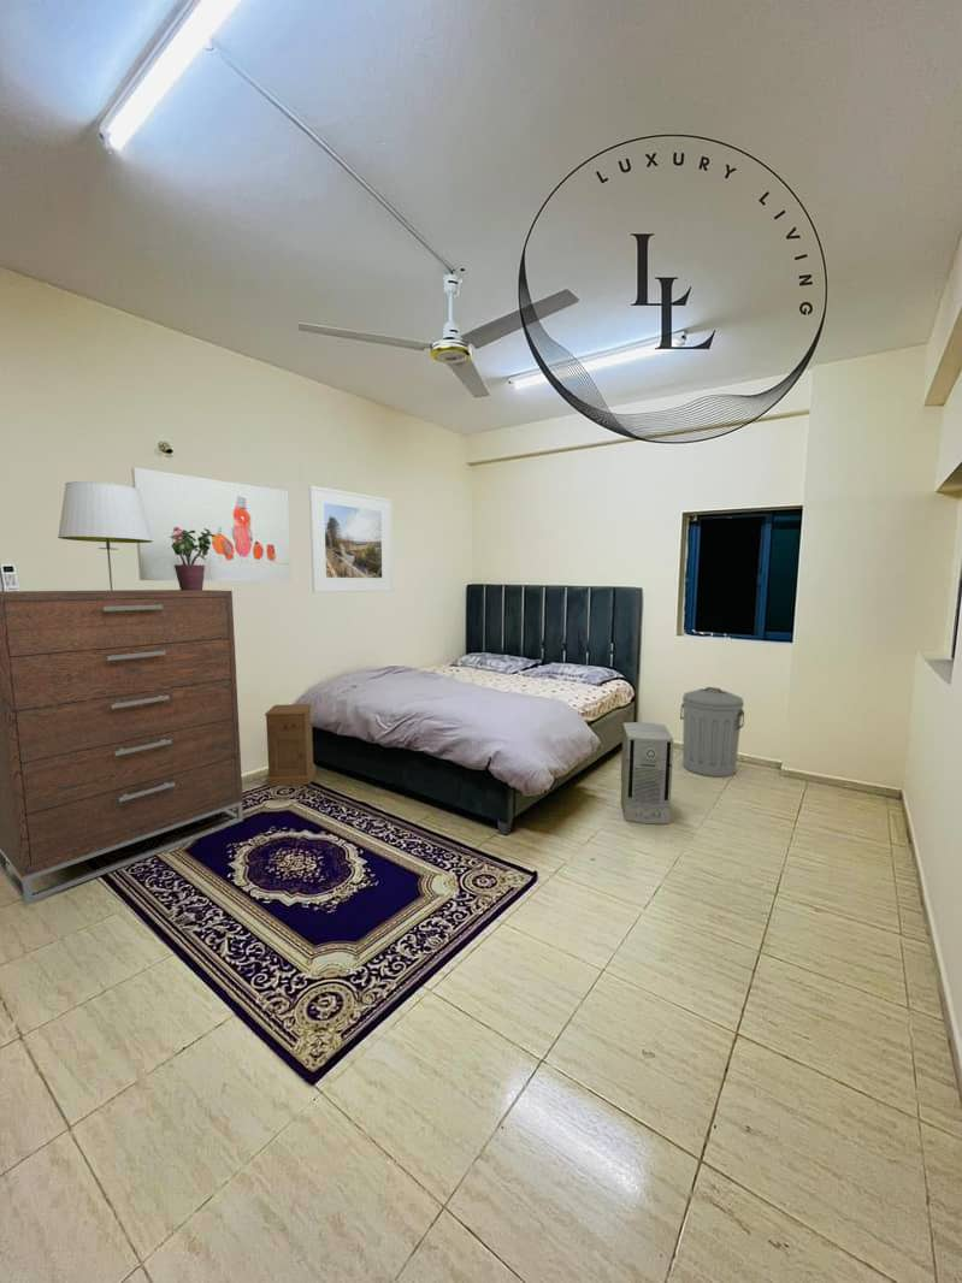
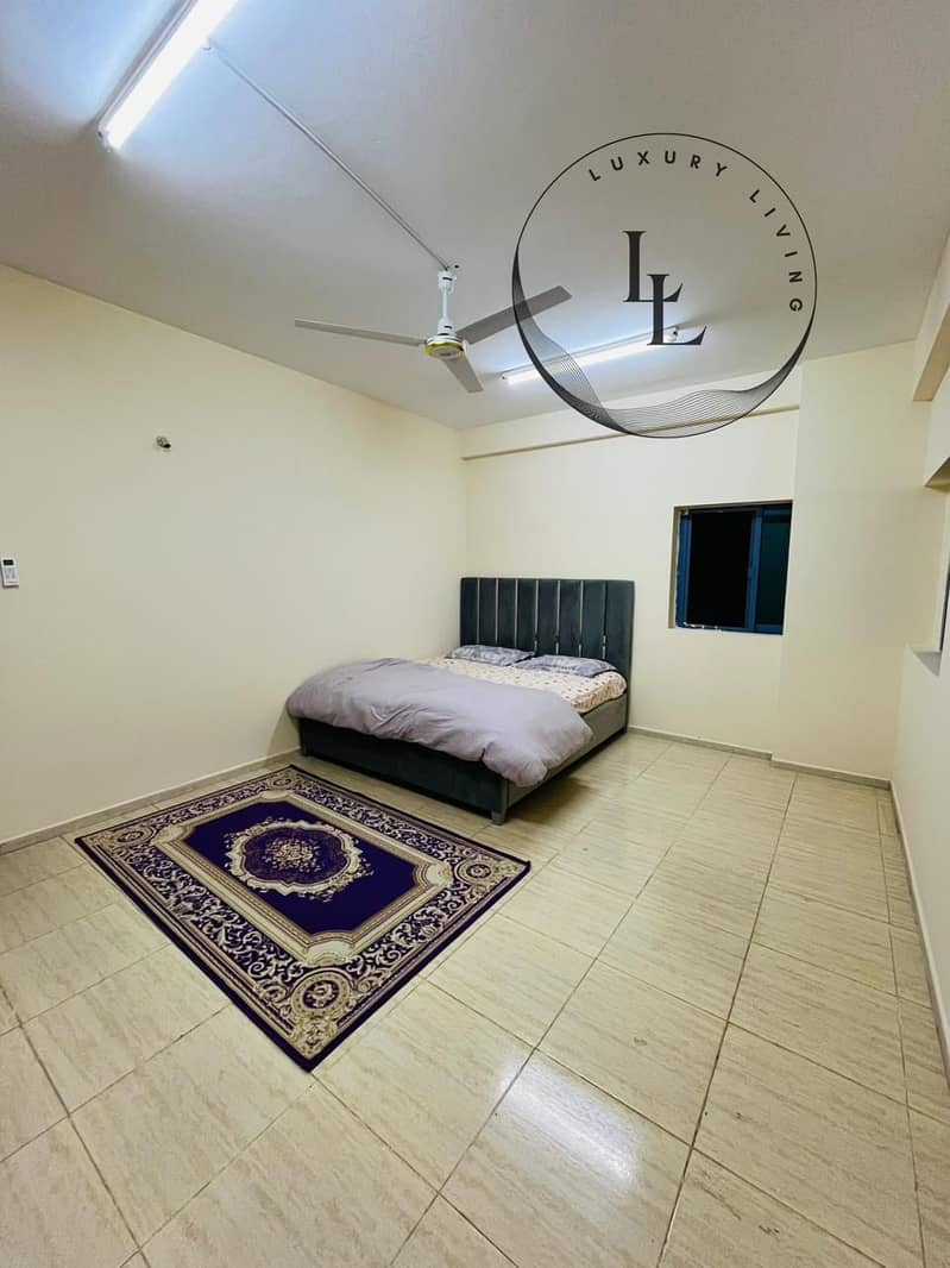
- air purifier (644, 770)
- potted plant (189, 558)
- trash can (710, 728)
- dresser (123, 720)
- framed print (354, 543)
- wall art (220, 531)
- nightstand (290, 744)
- table lamp (107, 539)
